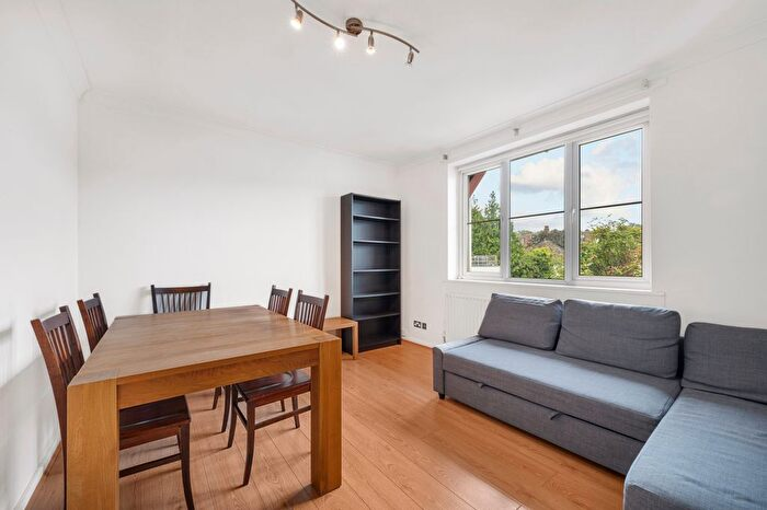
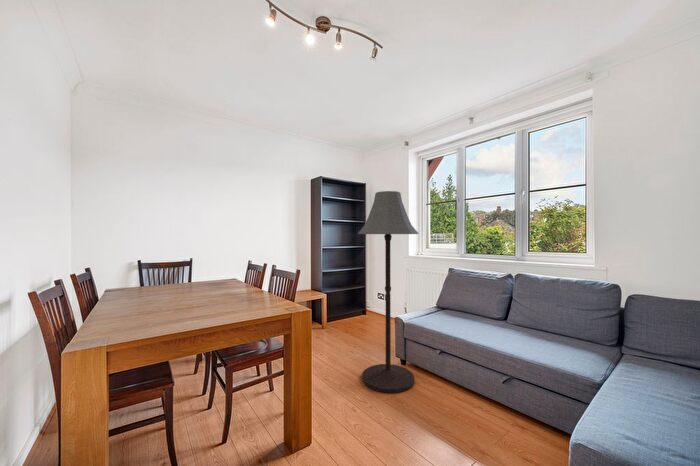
+ floor lamp (387, 285)
